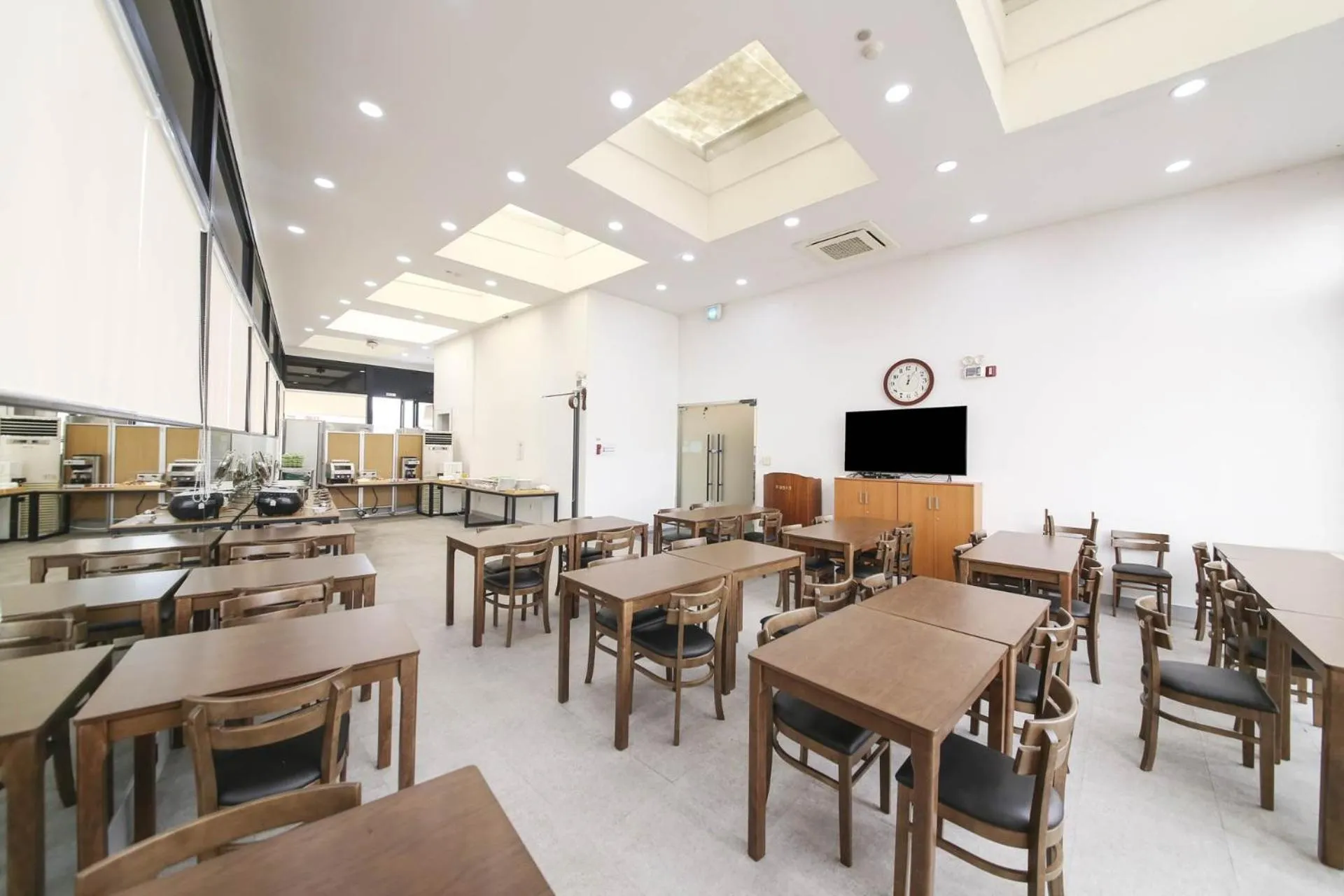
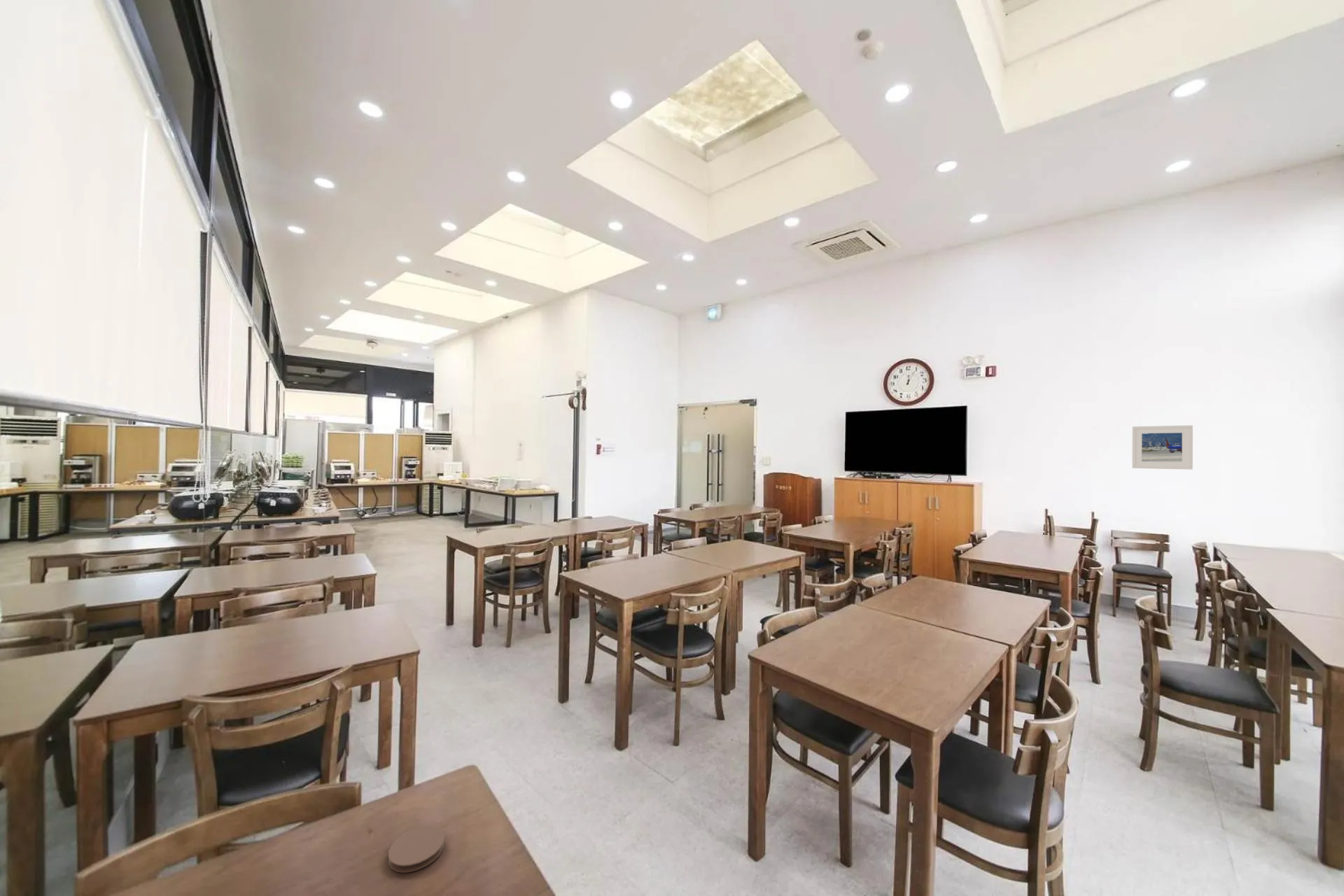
+ coaster (416, 848)
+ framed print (1161, 447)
